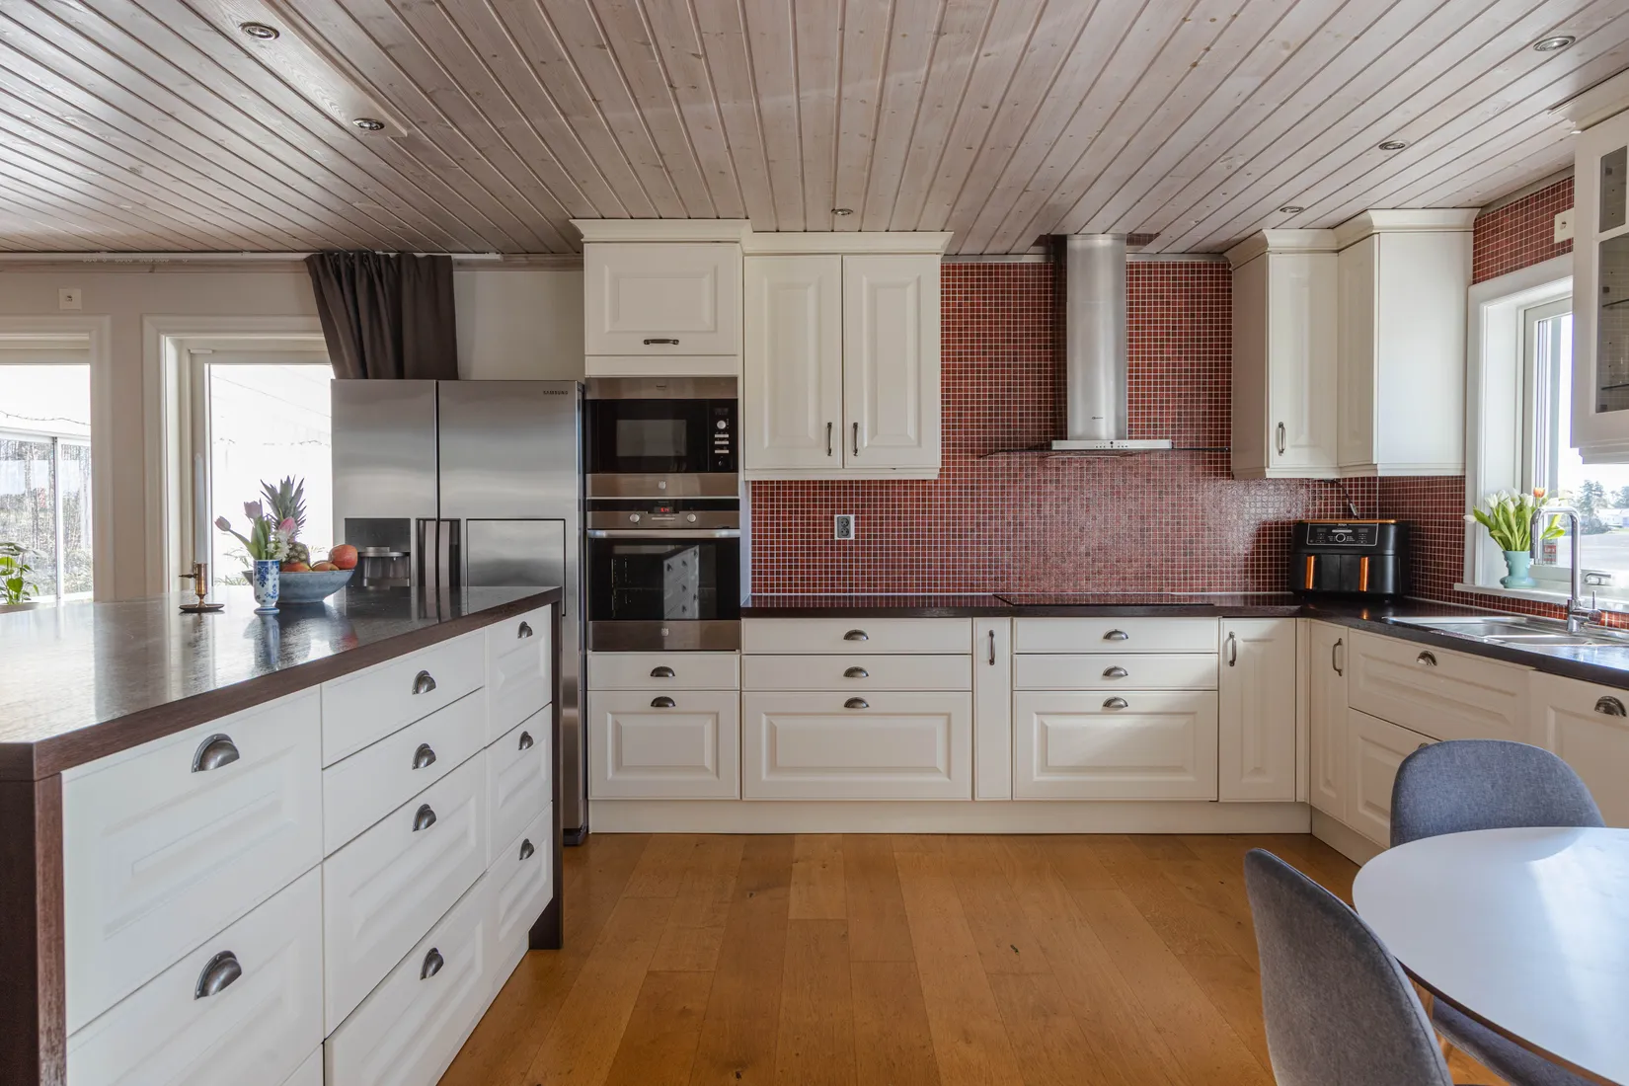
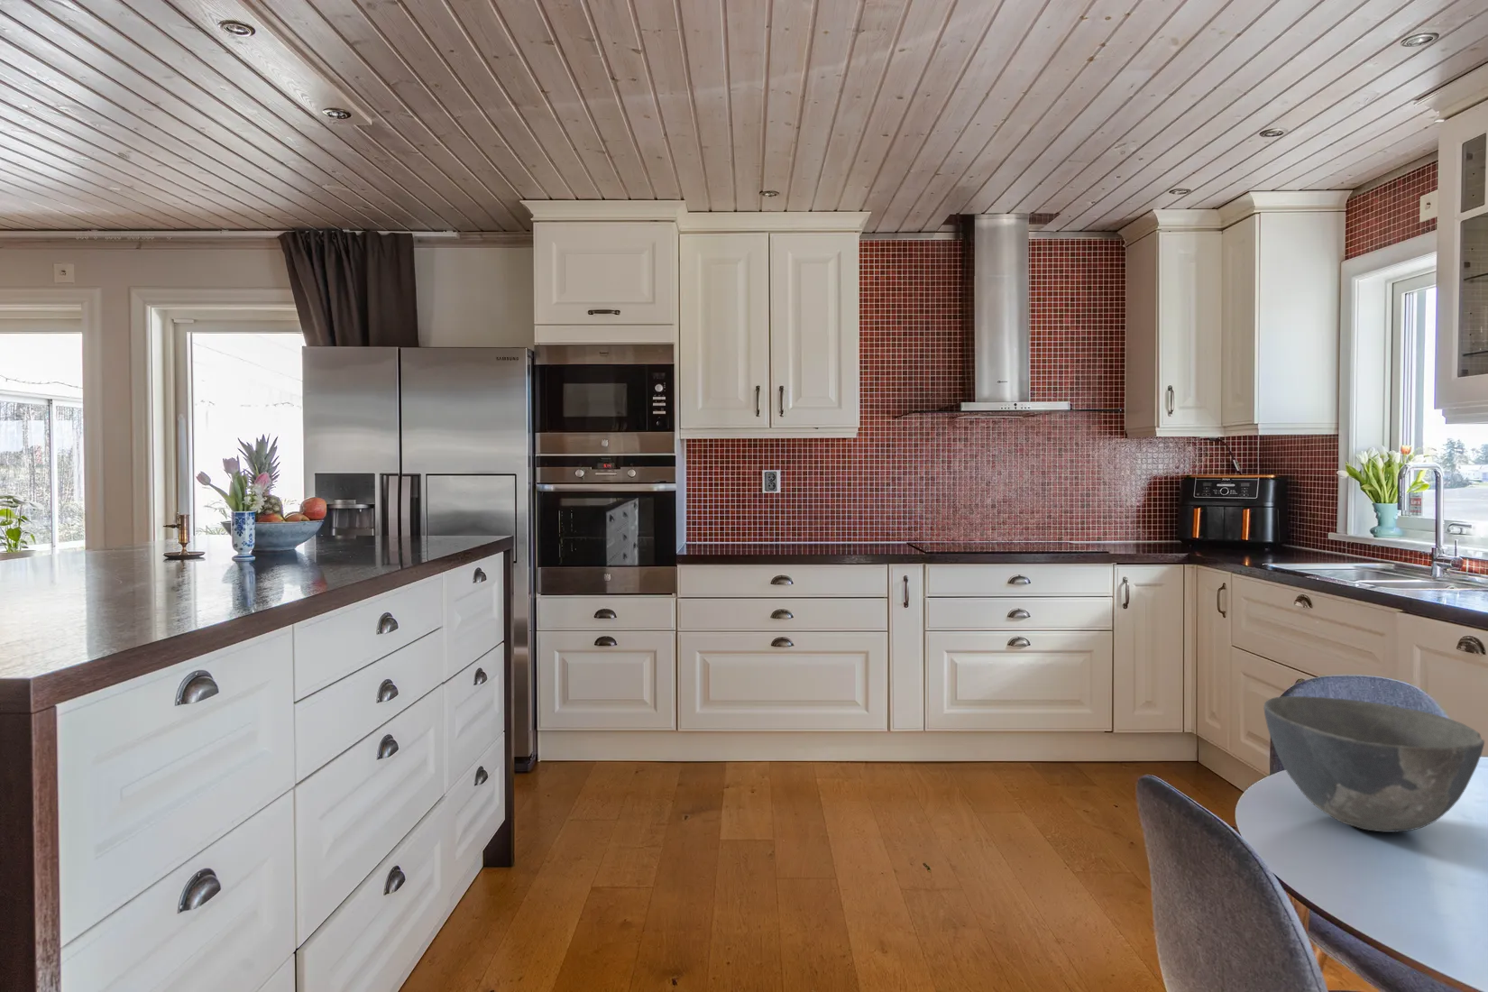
+ bowl (1367, 769)
